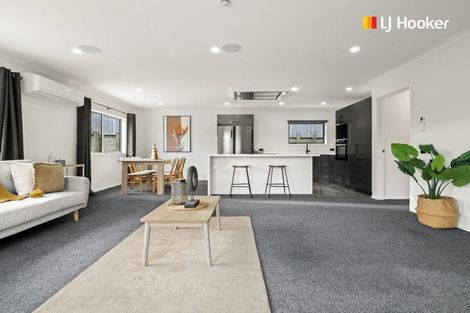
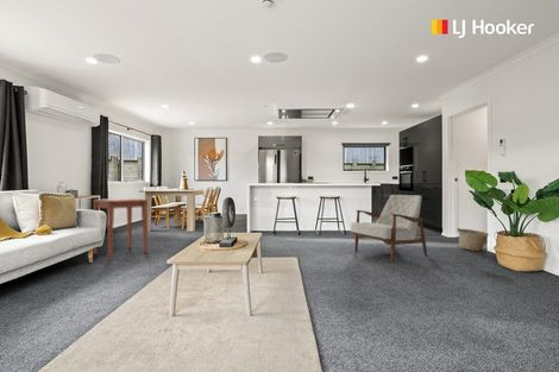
+ basket (471, 239)
+ armchair (389, 223)
+ side table (127, 226)
